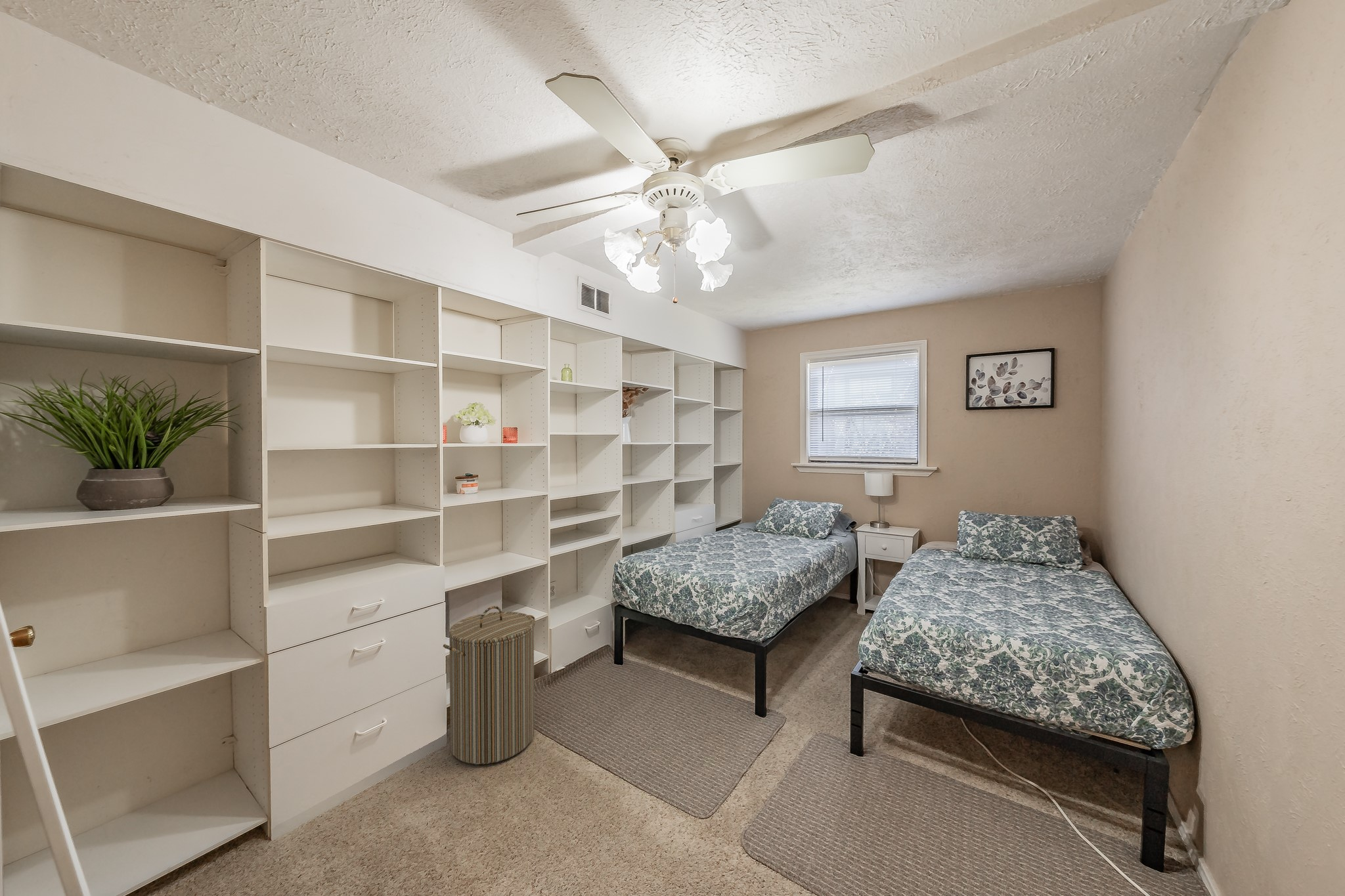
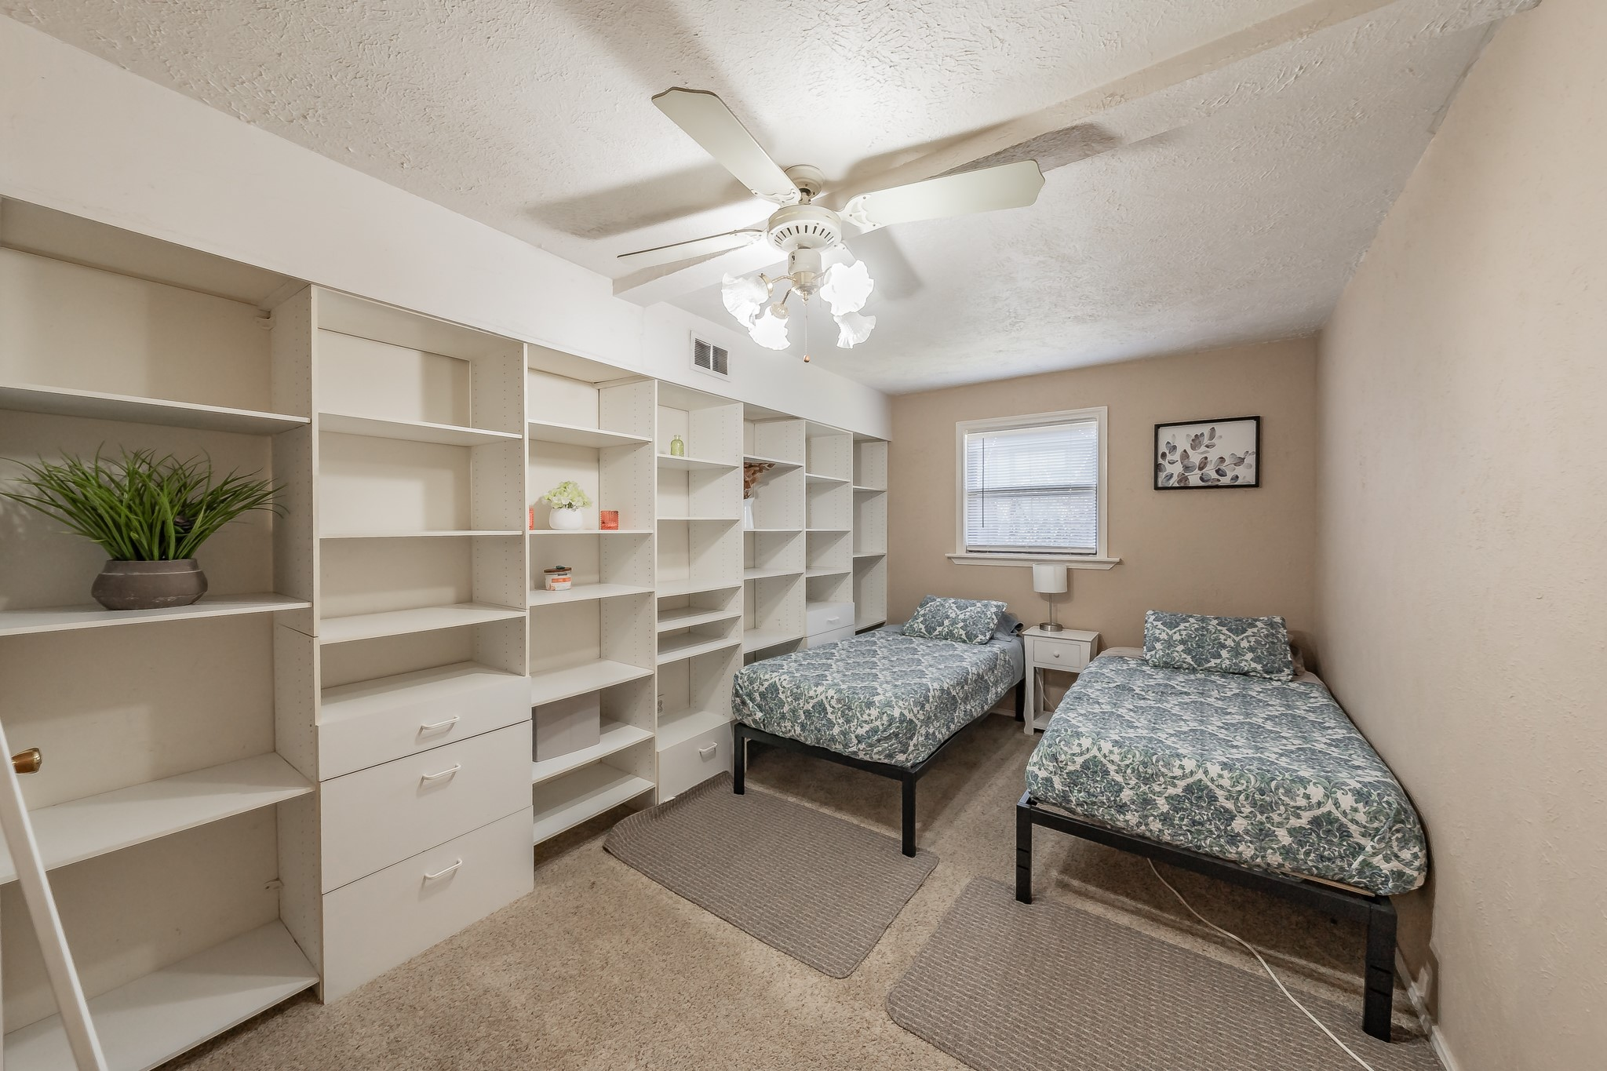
- laundry hamper (493, 673)
